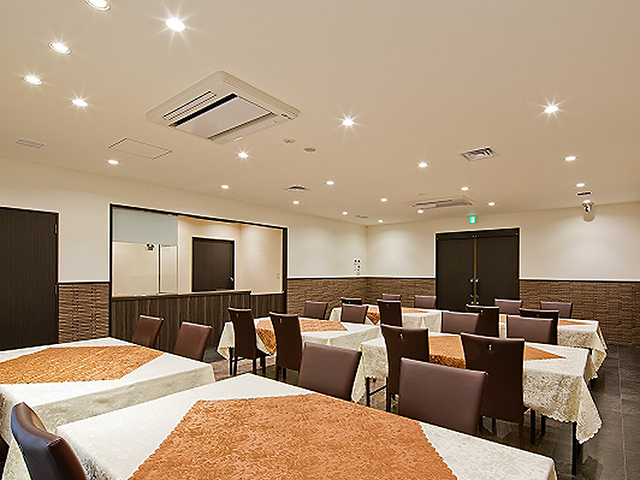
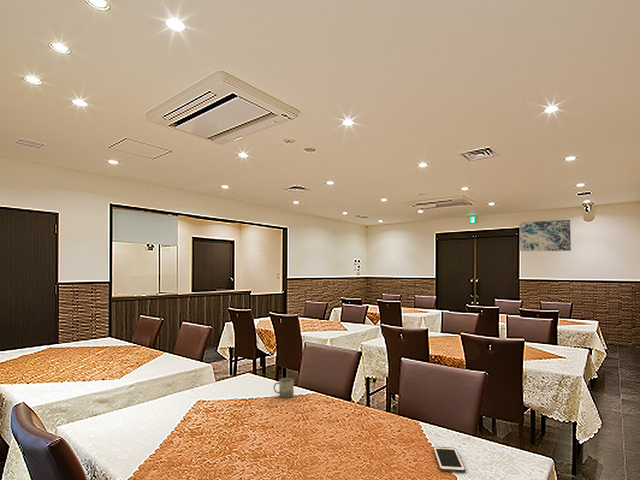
+ cup (283, 387)
+ cell phone (448, 459)
+ wall art (544, 236)
